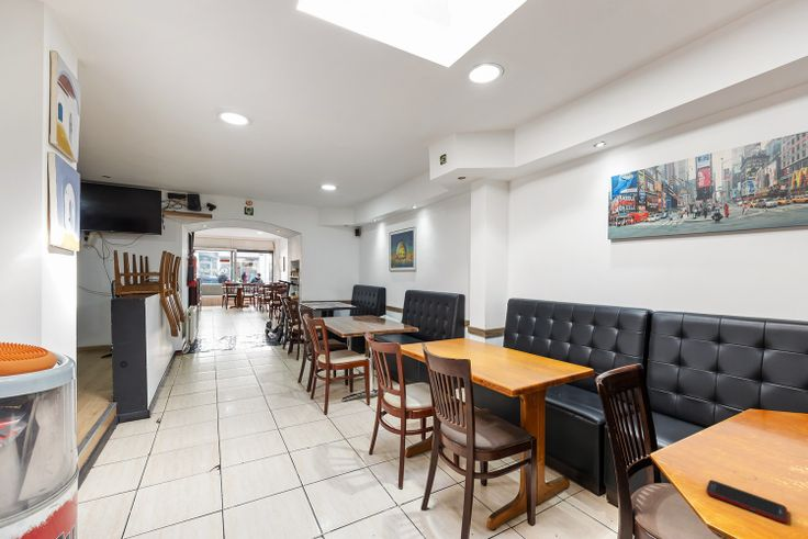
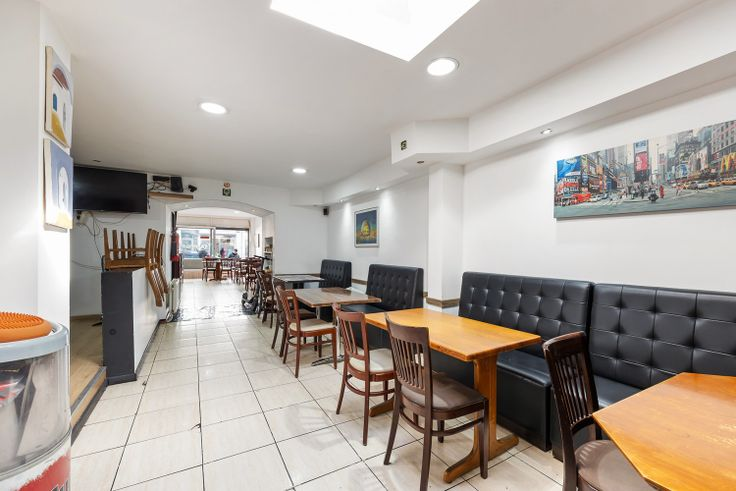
- cell phone (744, 499)
